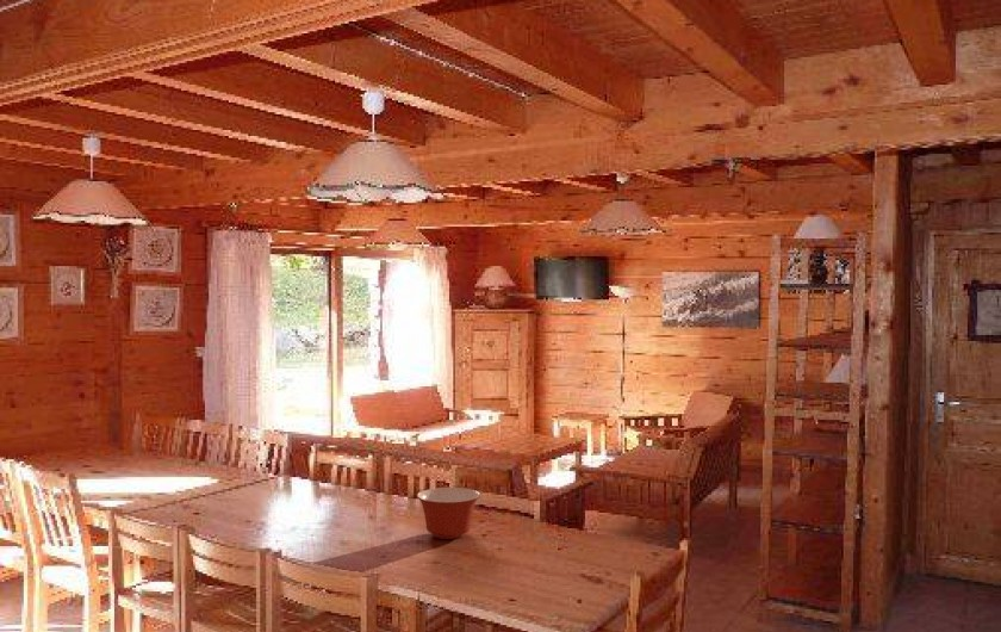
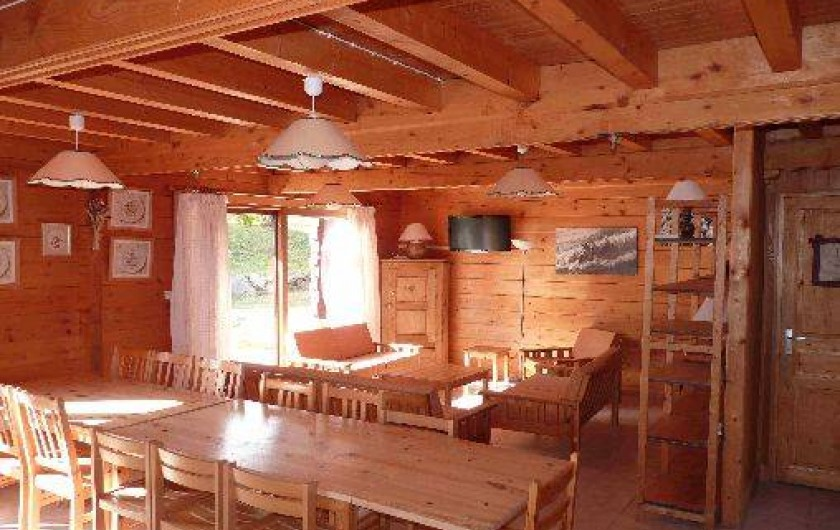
- mixing bowl (448, 514)
